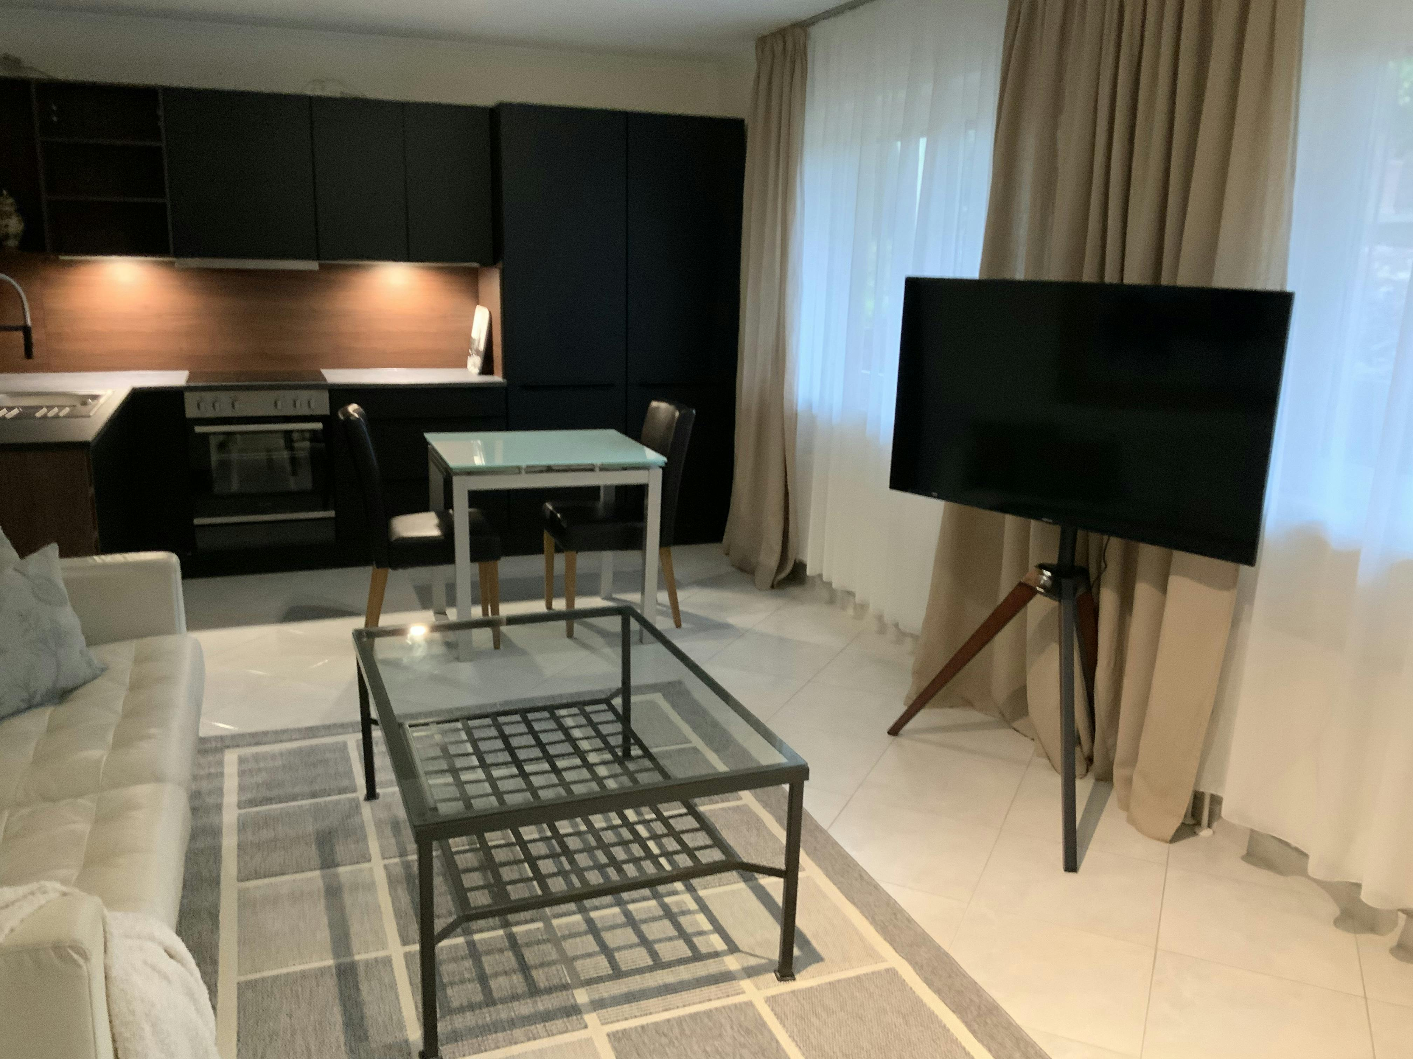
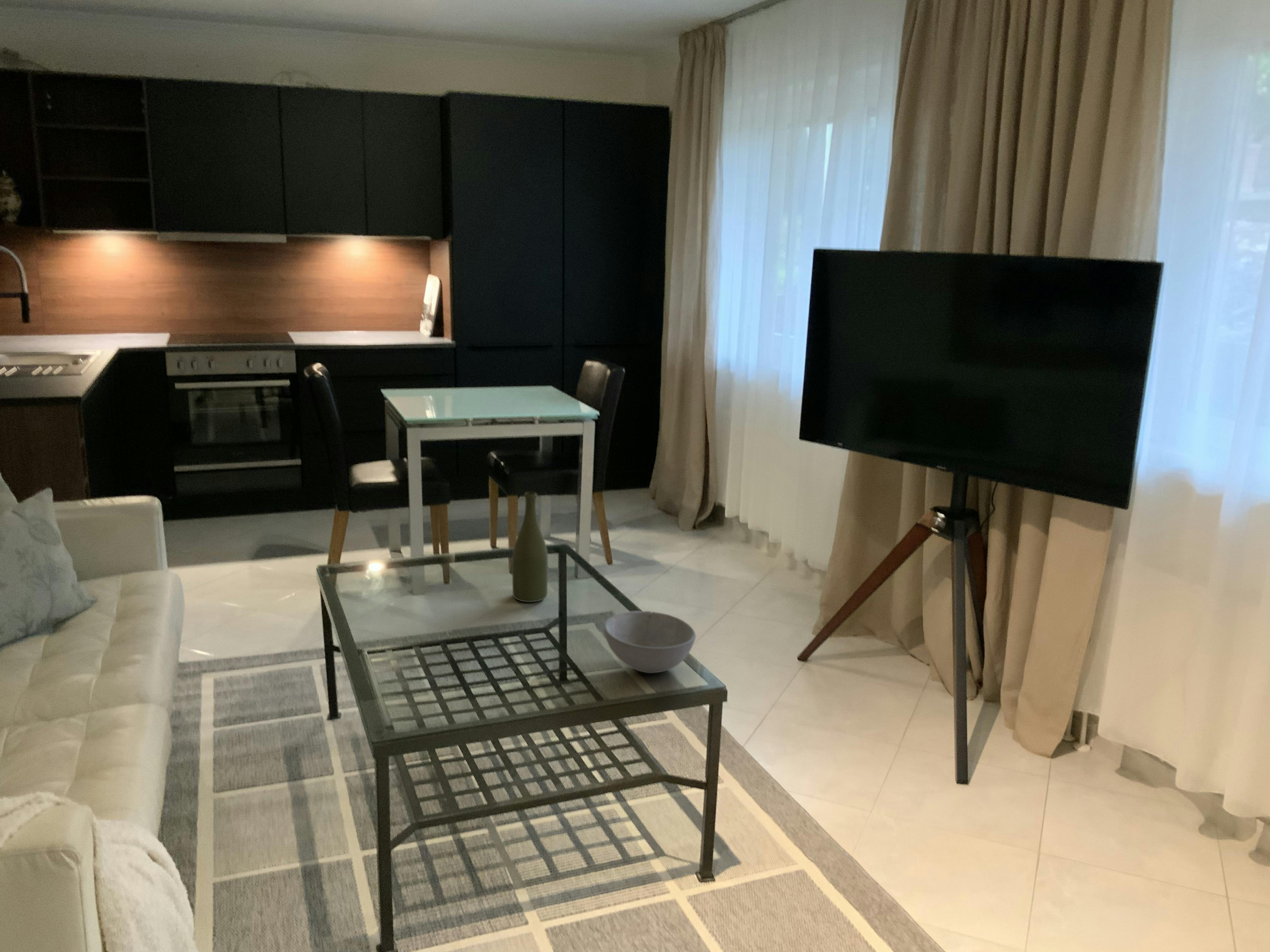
+ bottle (530, 546)
+ bowl (649, 647)
